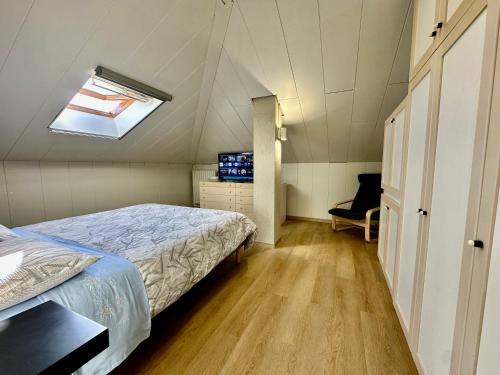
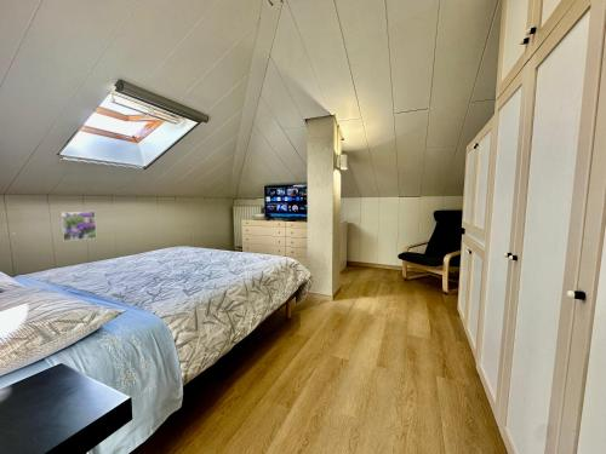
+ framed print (79, 225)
